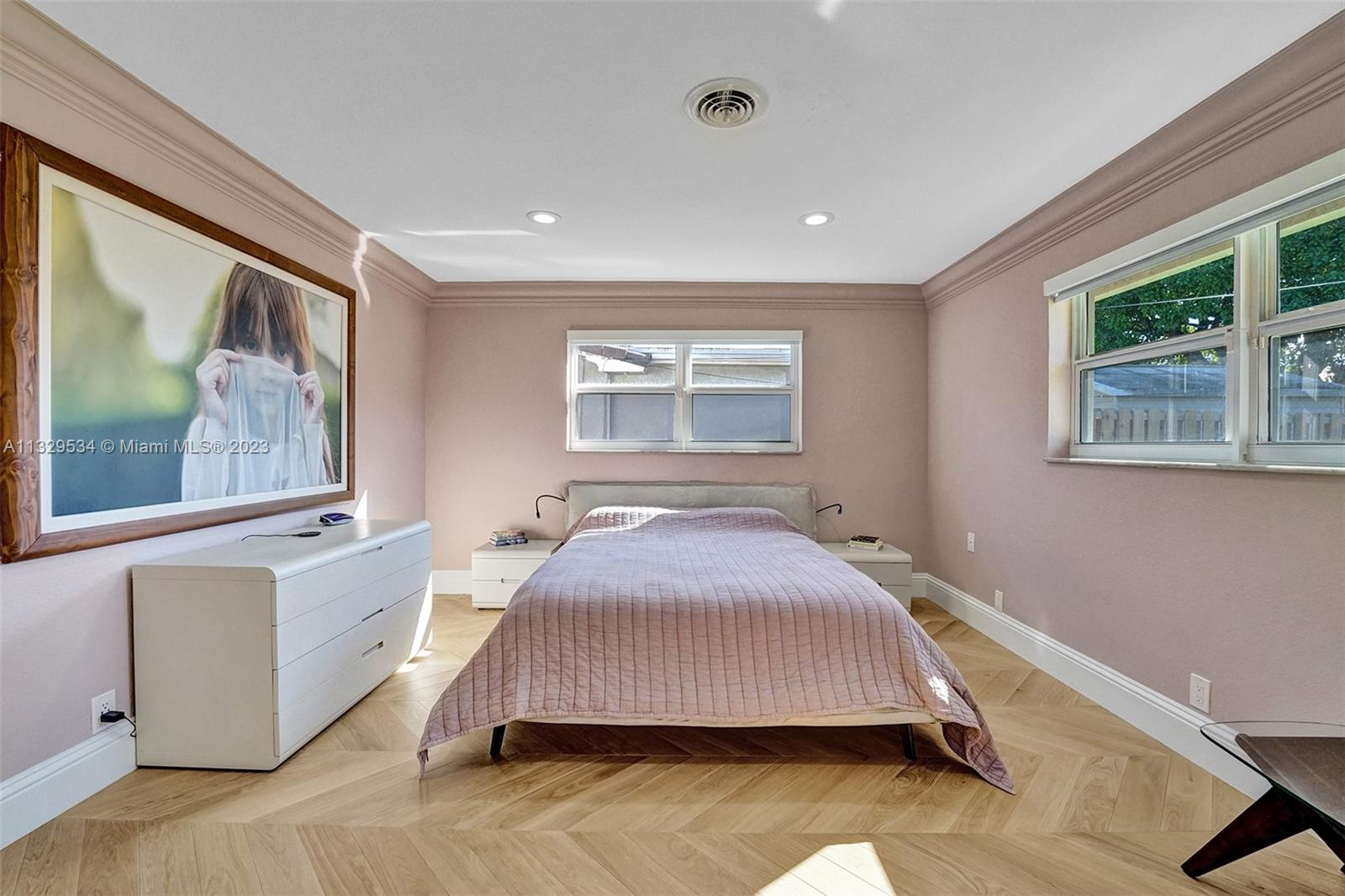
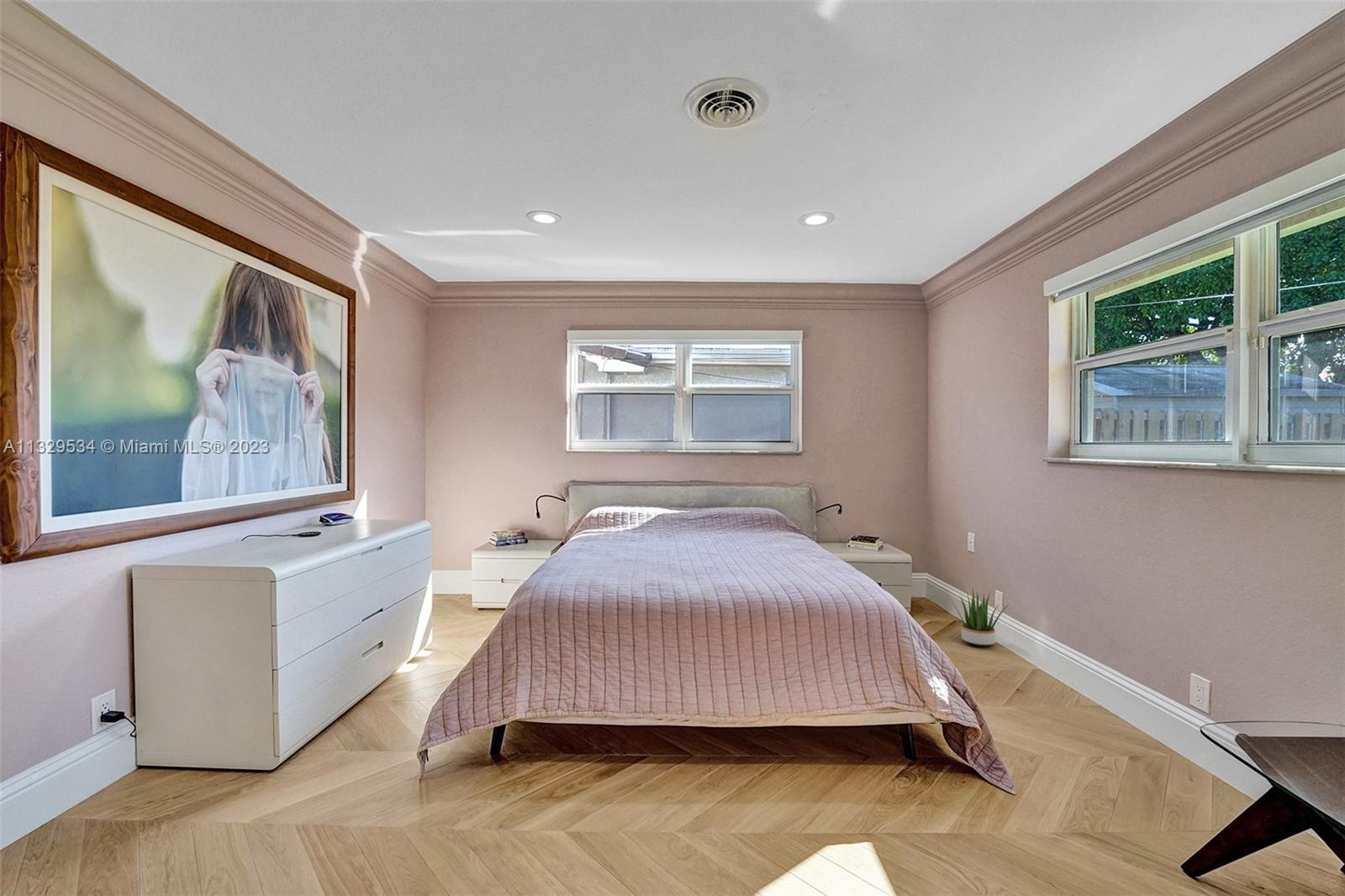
+ potted plant (978, 617)
